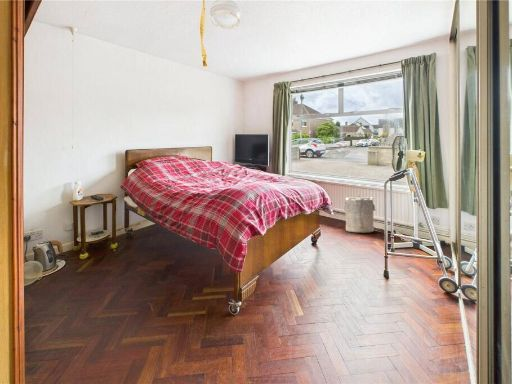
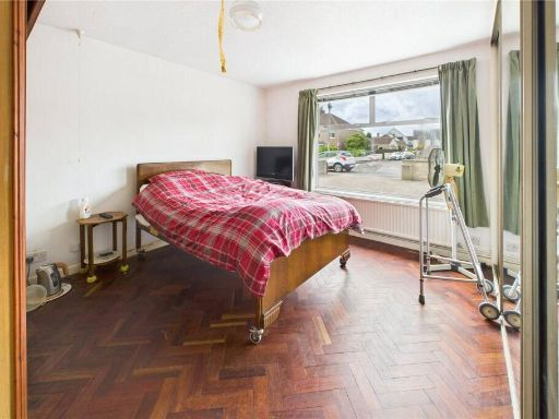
- laundry hamper (358, 213)
